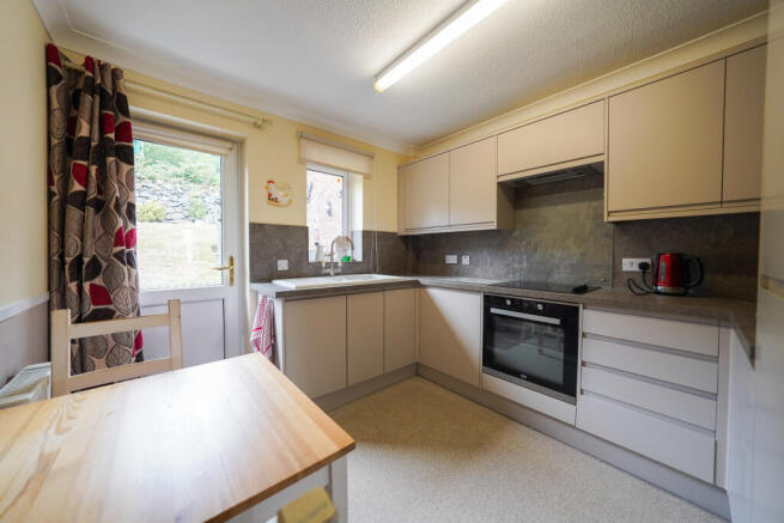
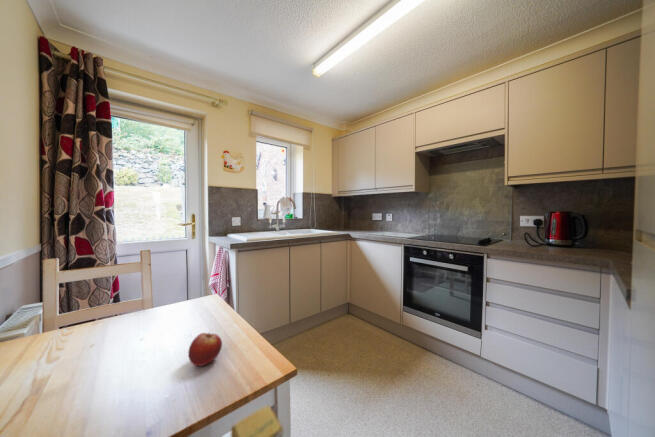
+ fruit (205, 348)
